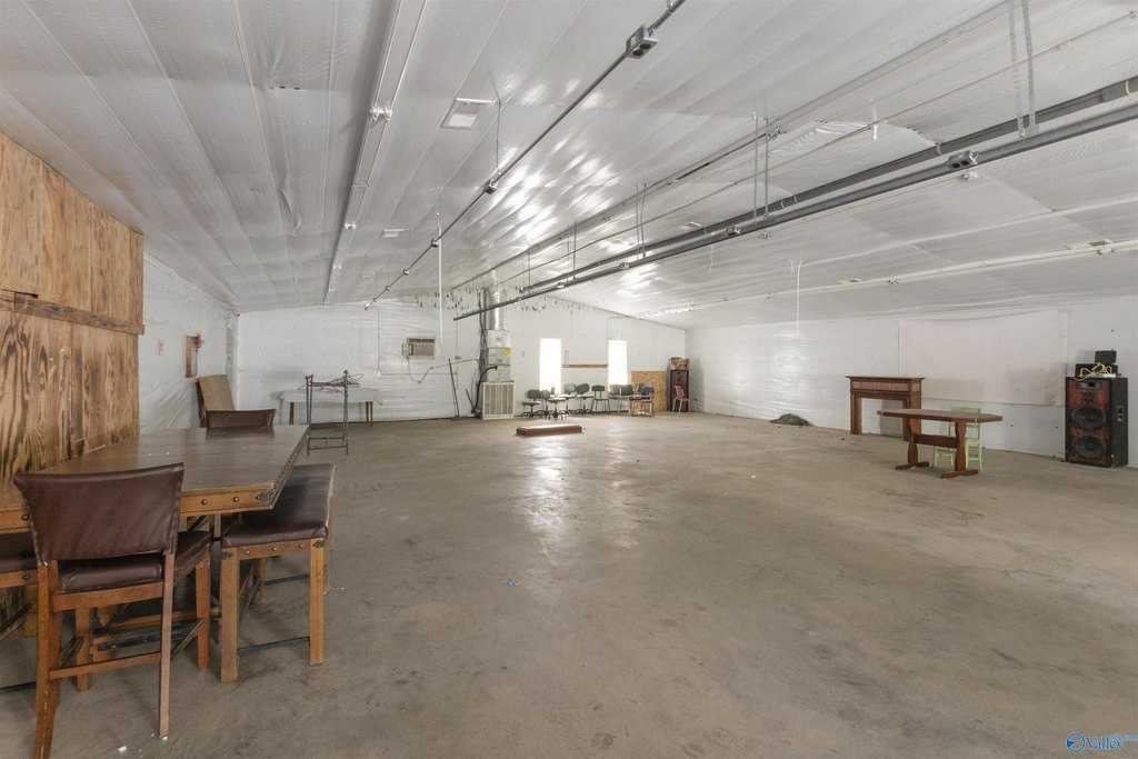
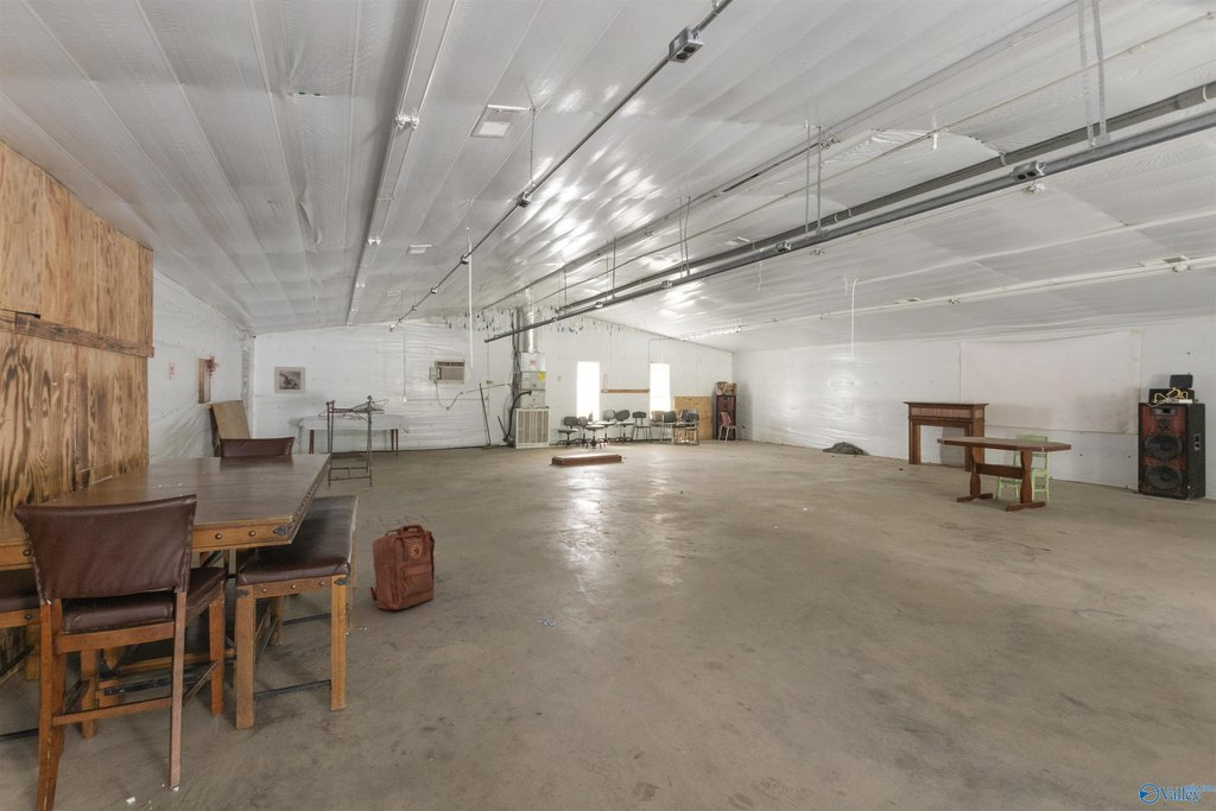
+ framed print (290, 380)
+ backpack (403, 563)
